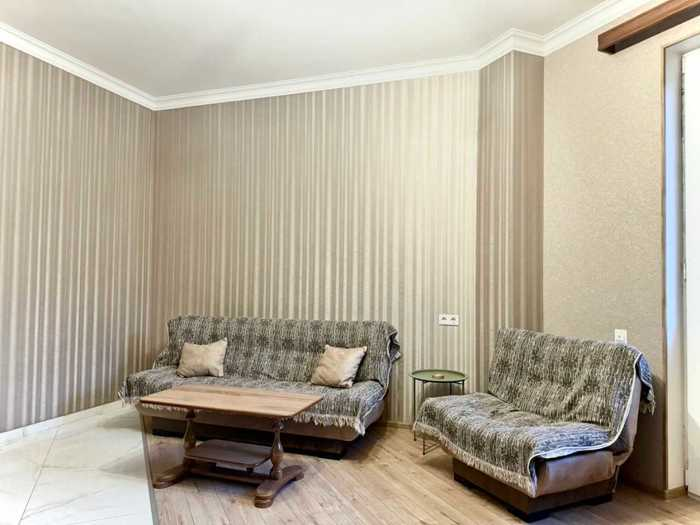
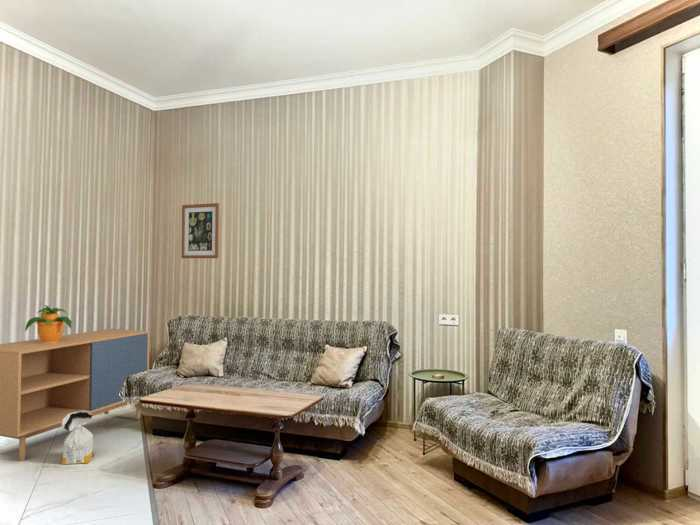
+ bag (78, 434)
+ potted plant (50, 323)
+ wall art (199, 231)
+ storage cabinet (71, 386)
